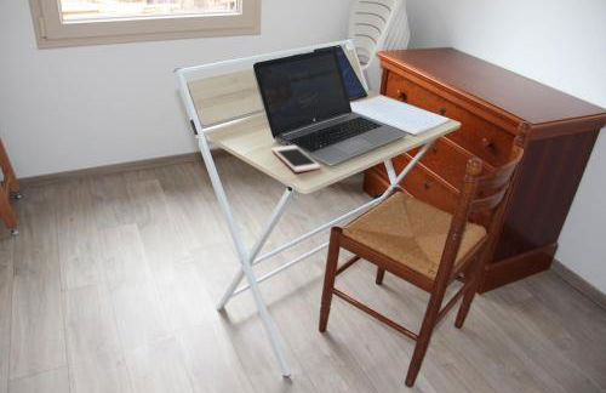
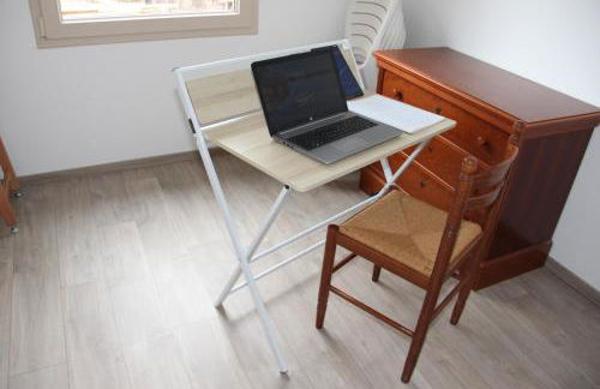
- cell phone (295, 158)
